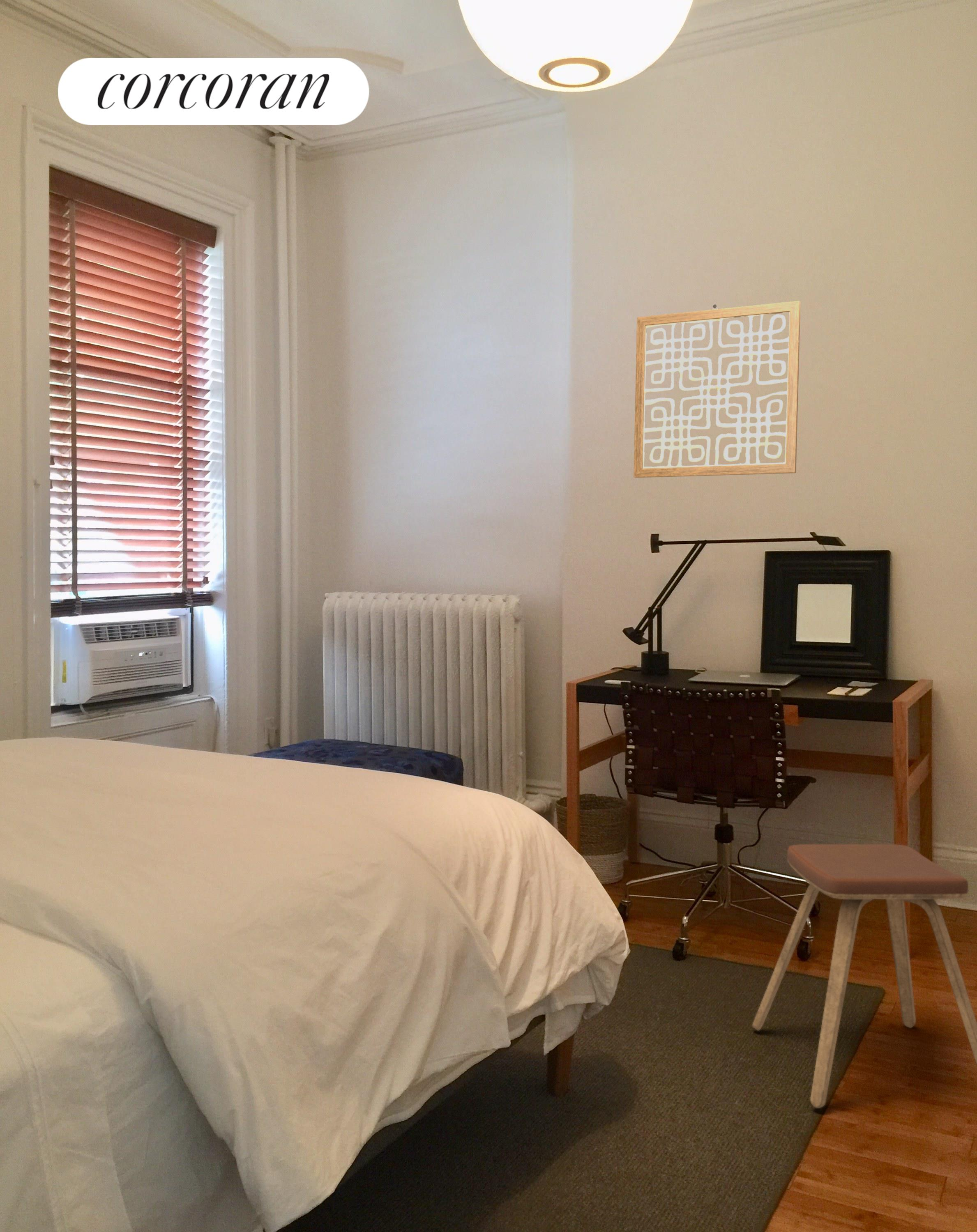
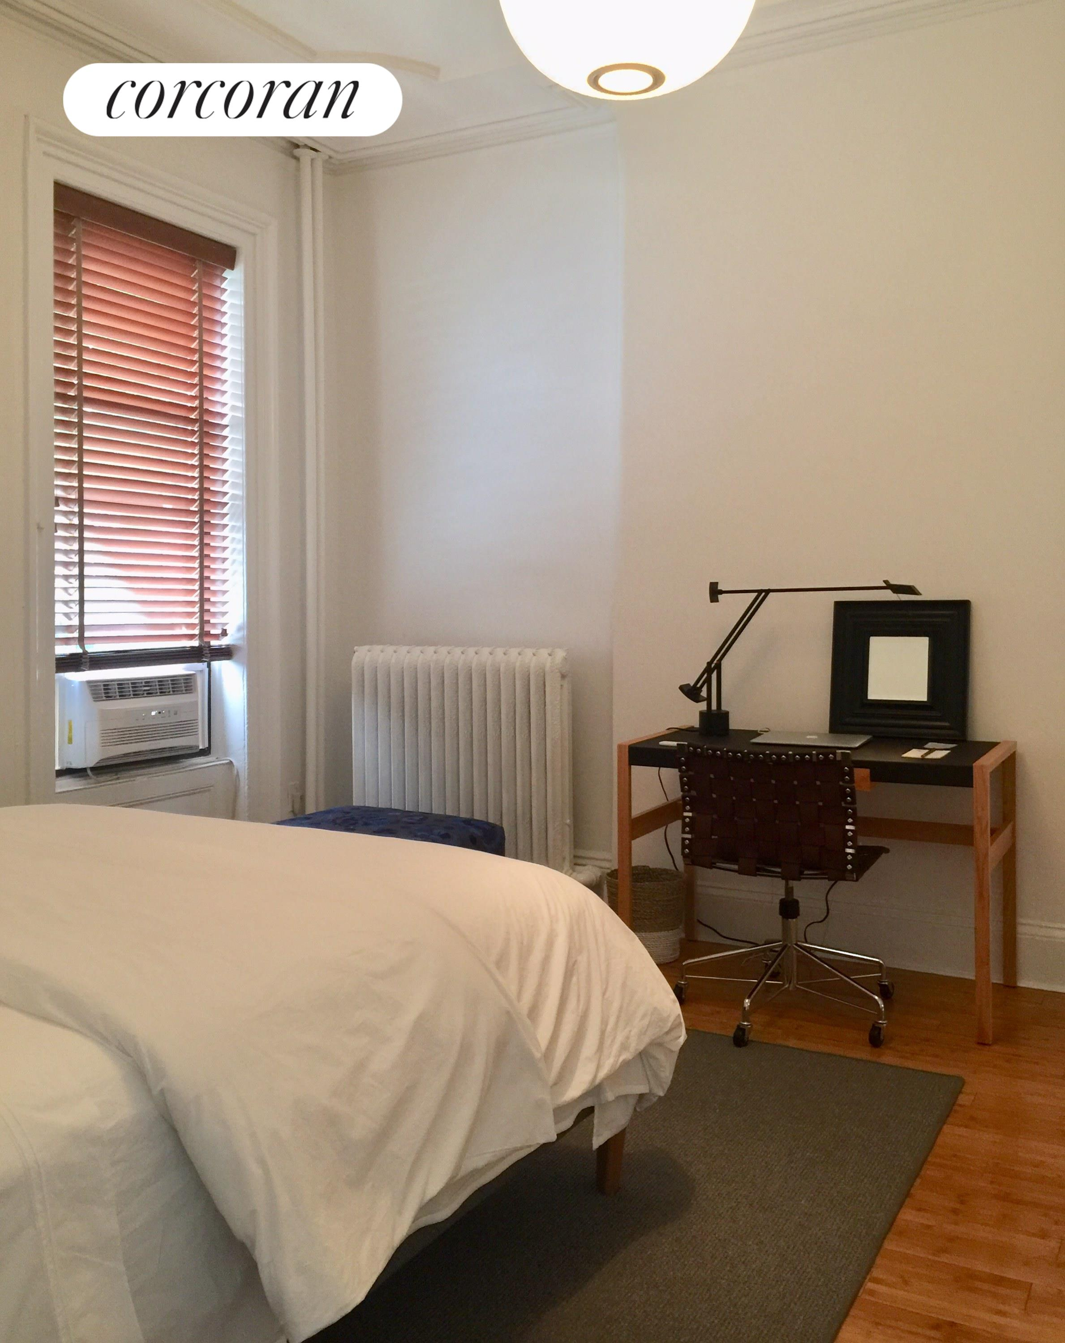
- wall art (714, 388)
- music stool (851, 959)
